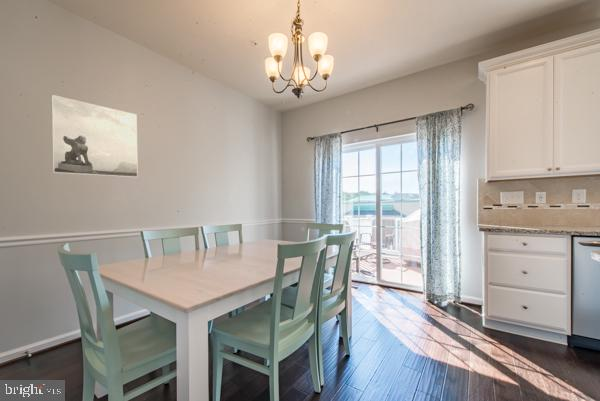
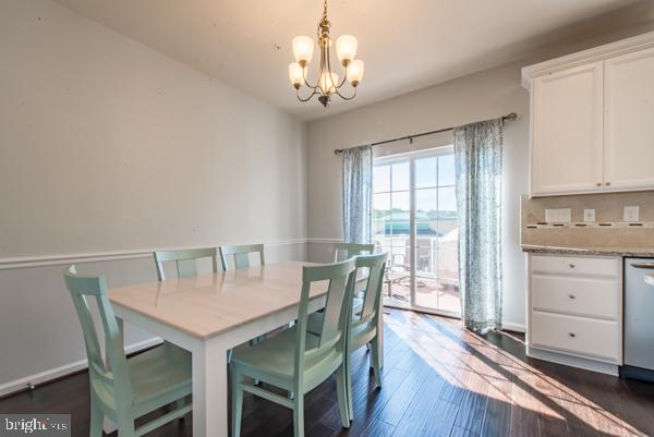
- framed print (98, 140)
